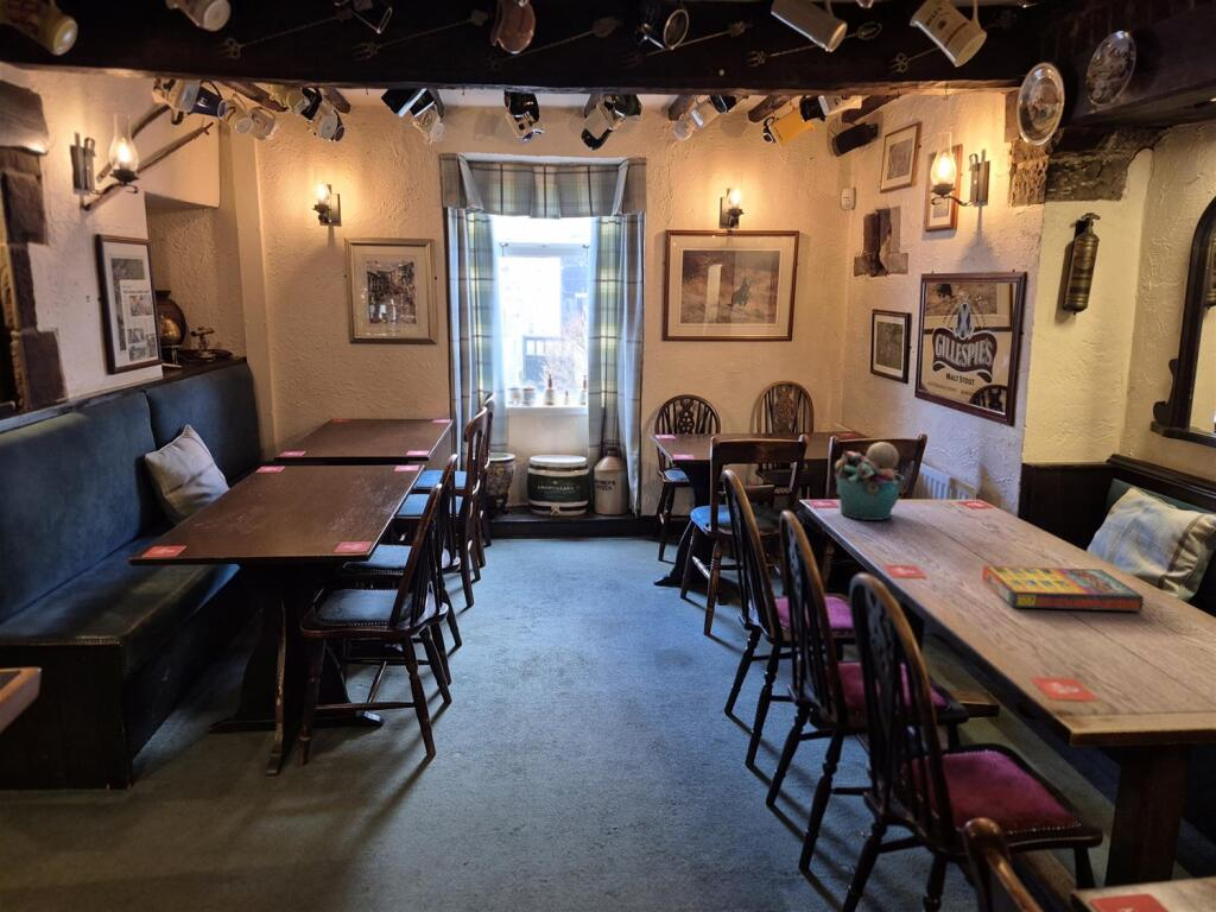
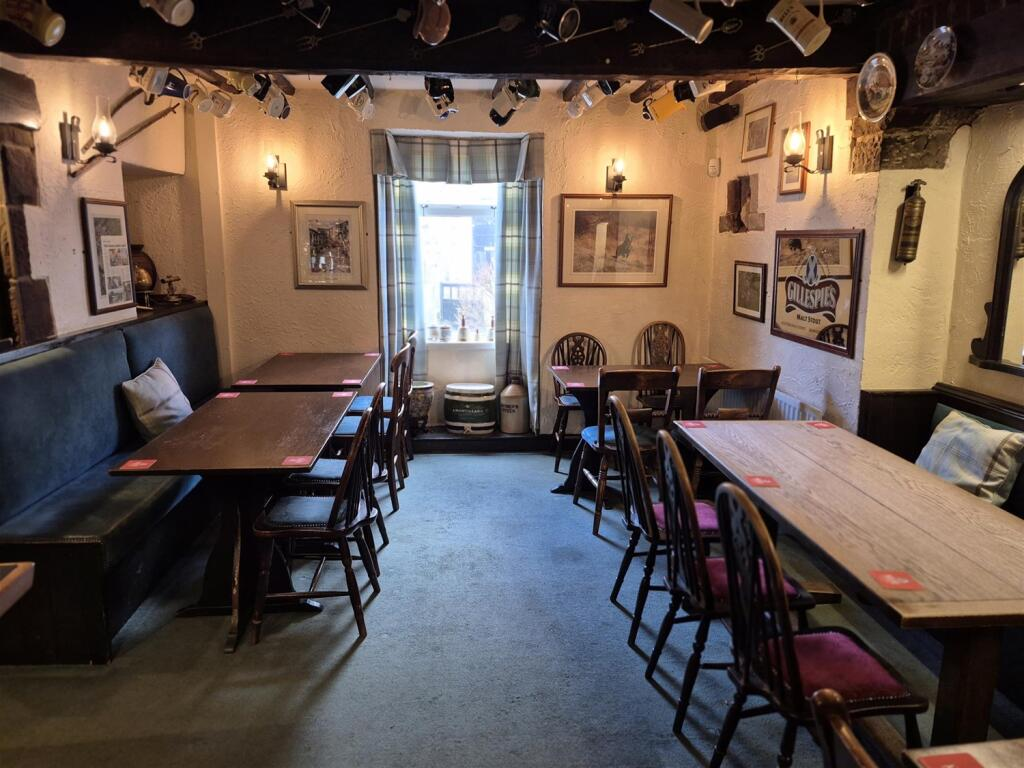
- game compilation box (1058, 587)
- bucket (867, 477)
